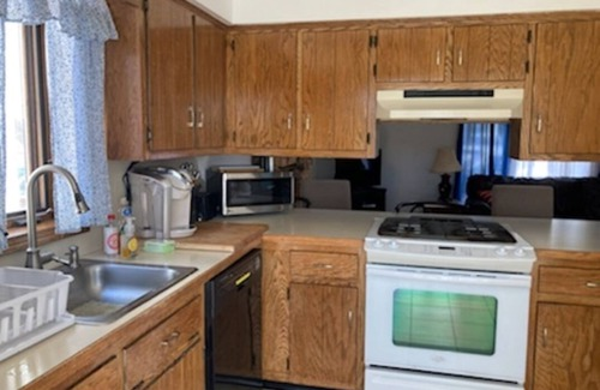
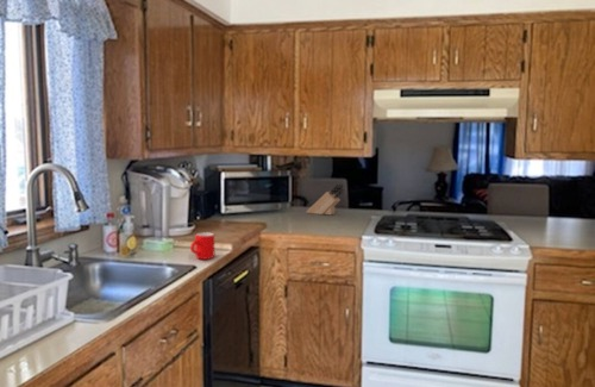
+ knife block (325, 198)
+ mug (201, 246)
